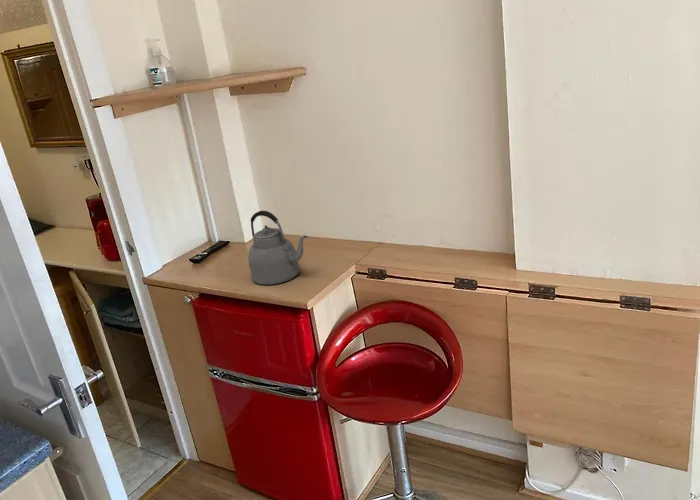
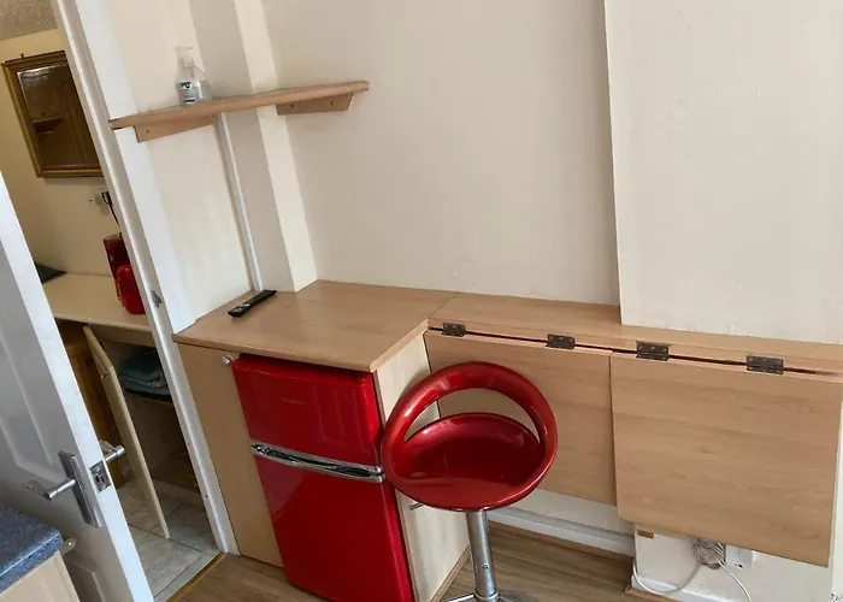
- kettle (279, 244)
